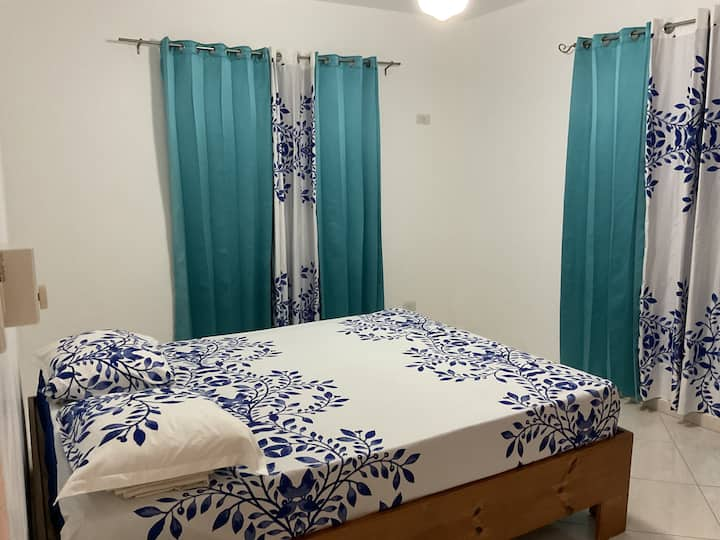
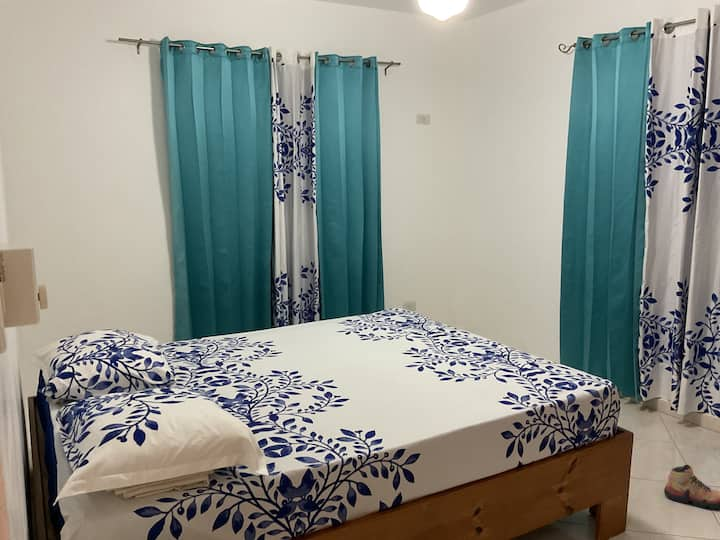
+ shoe (696, 484)
